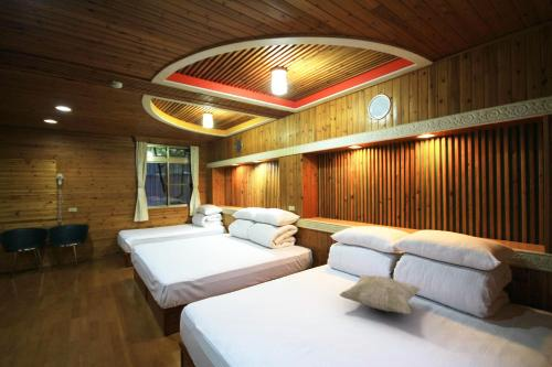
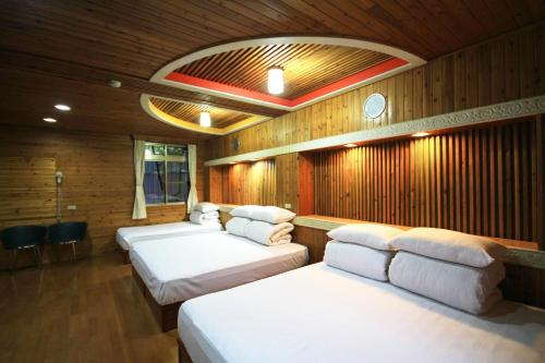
- decorative pillow (381, 291)
